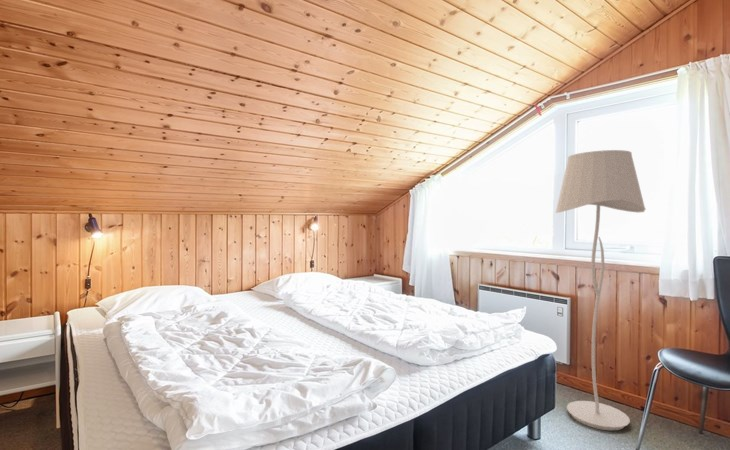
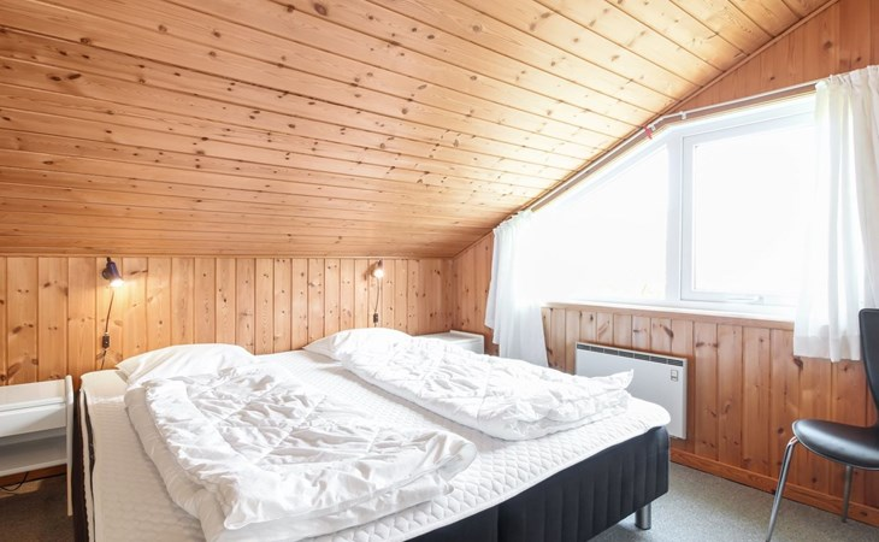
- floor lamp (598, 286)
